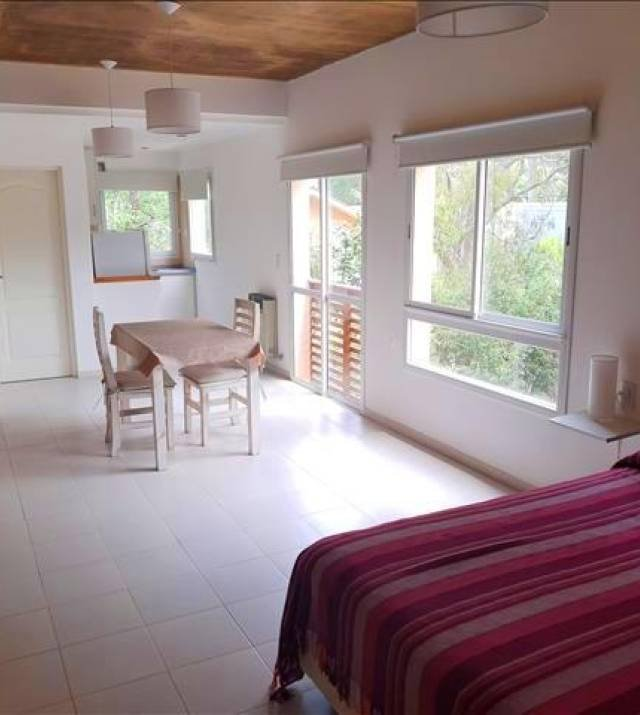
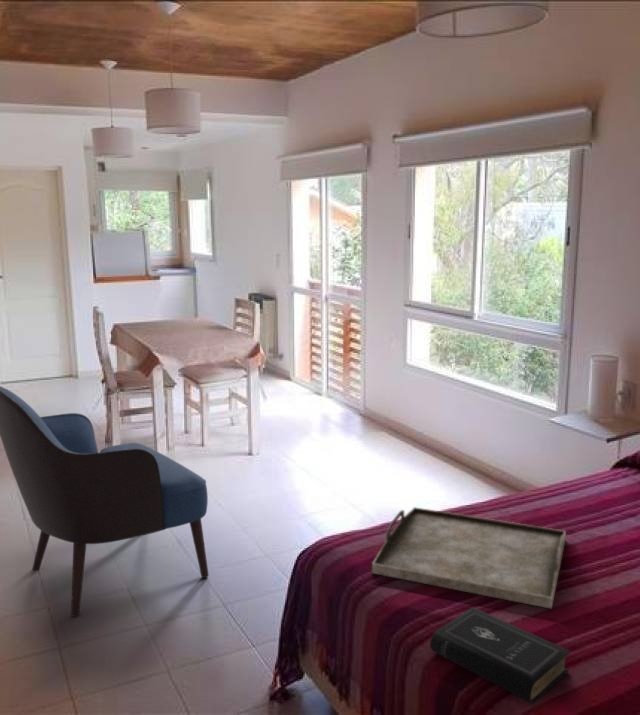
+ armchair (95, 477)
+ book (502, 649)
+ serving tray (473, 542)
